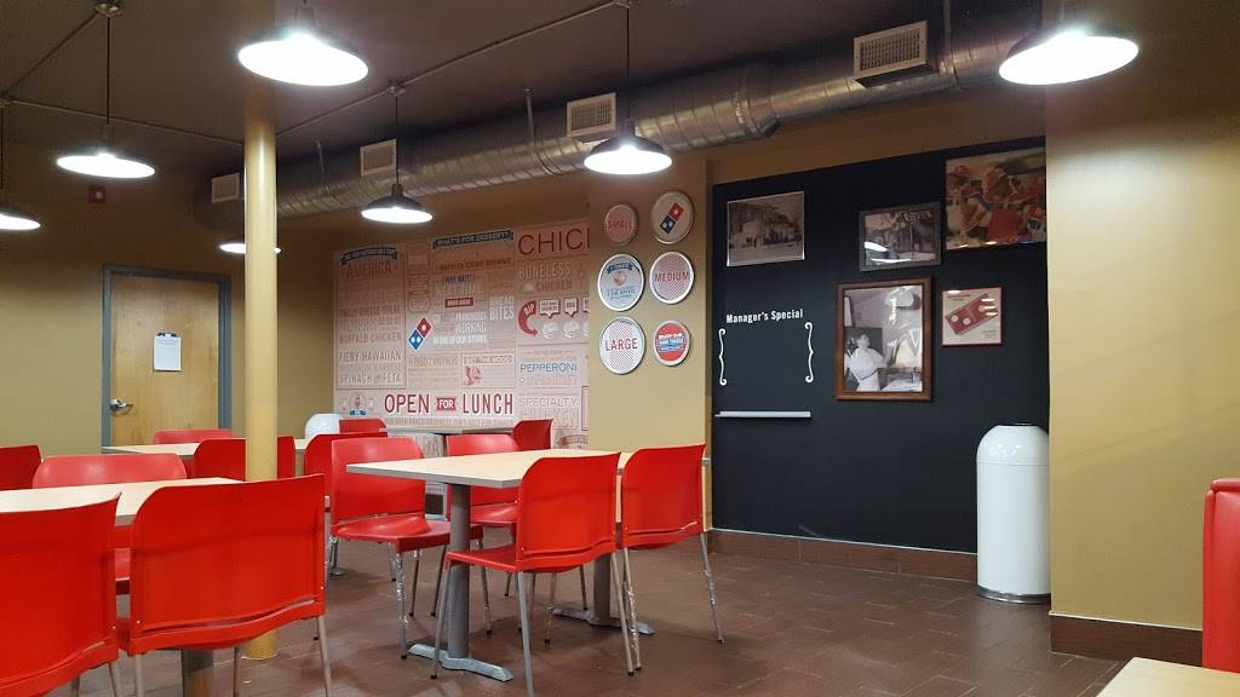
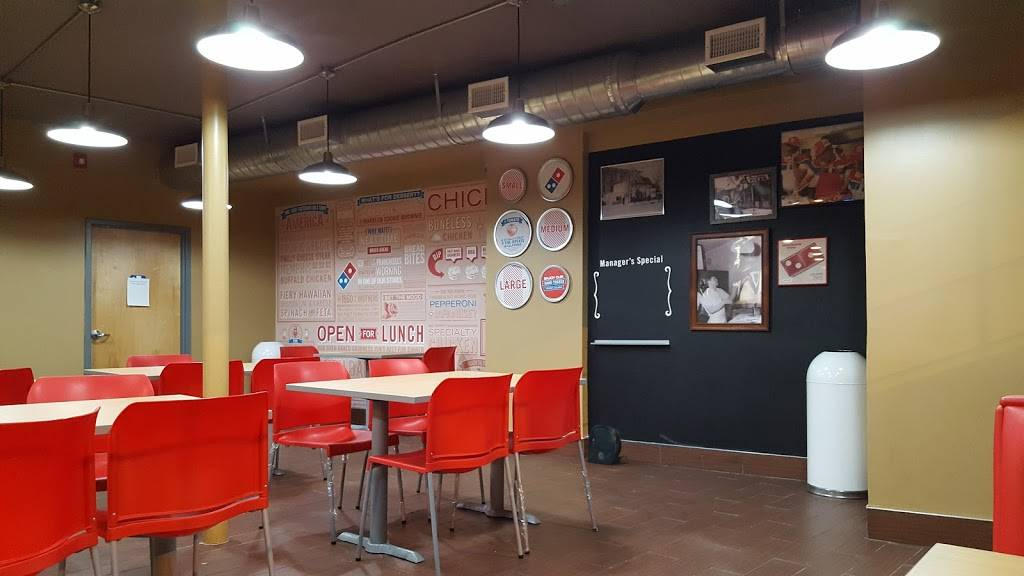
+ backpack (605, 442)
